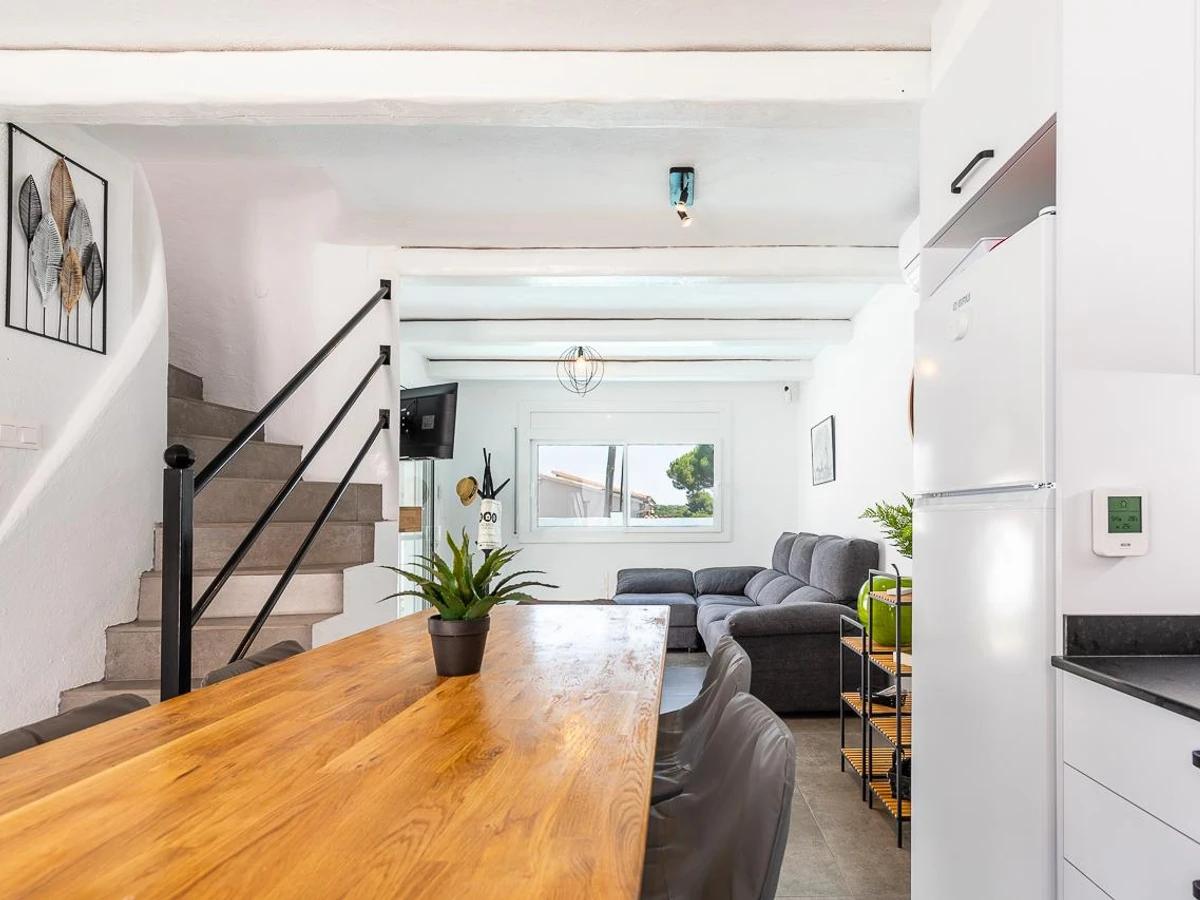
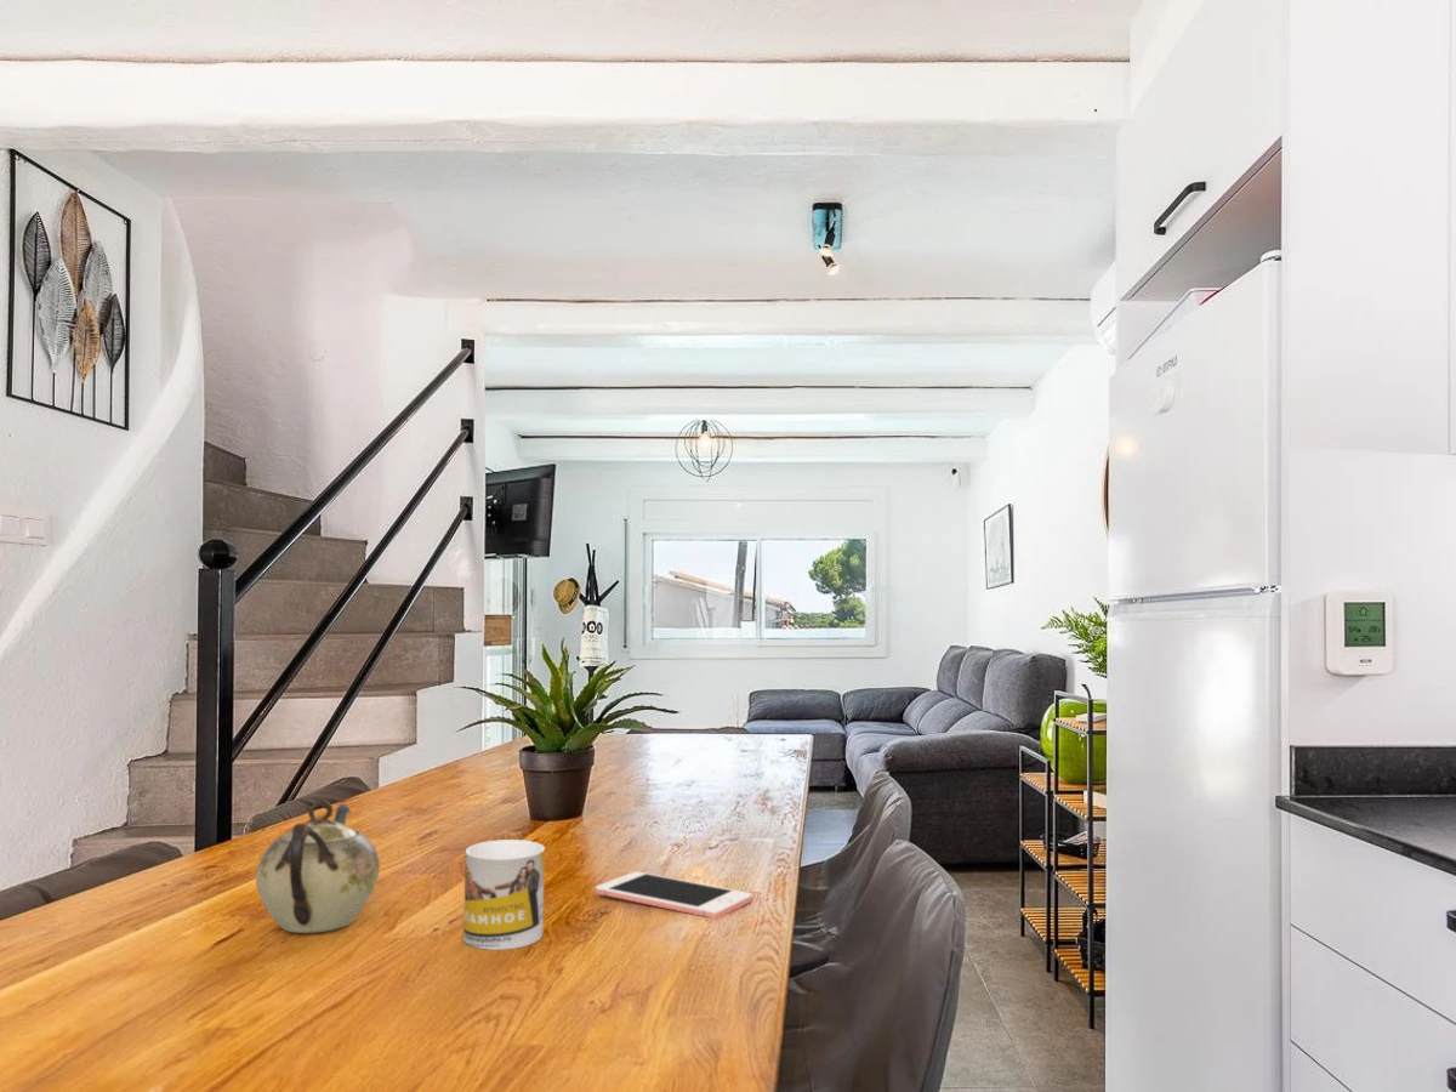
+ cell phone (672, 893)
+ mug (506, 887)
+ teapot (320, 859)
